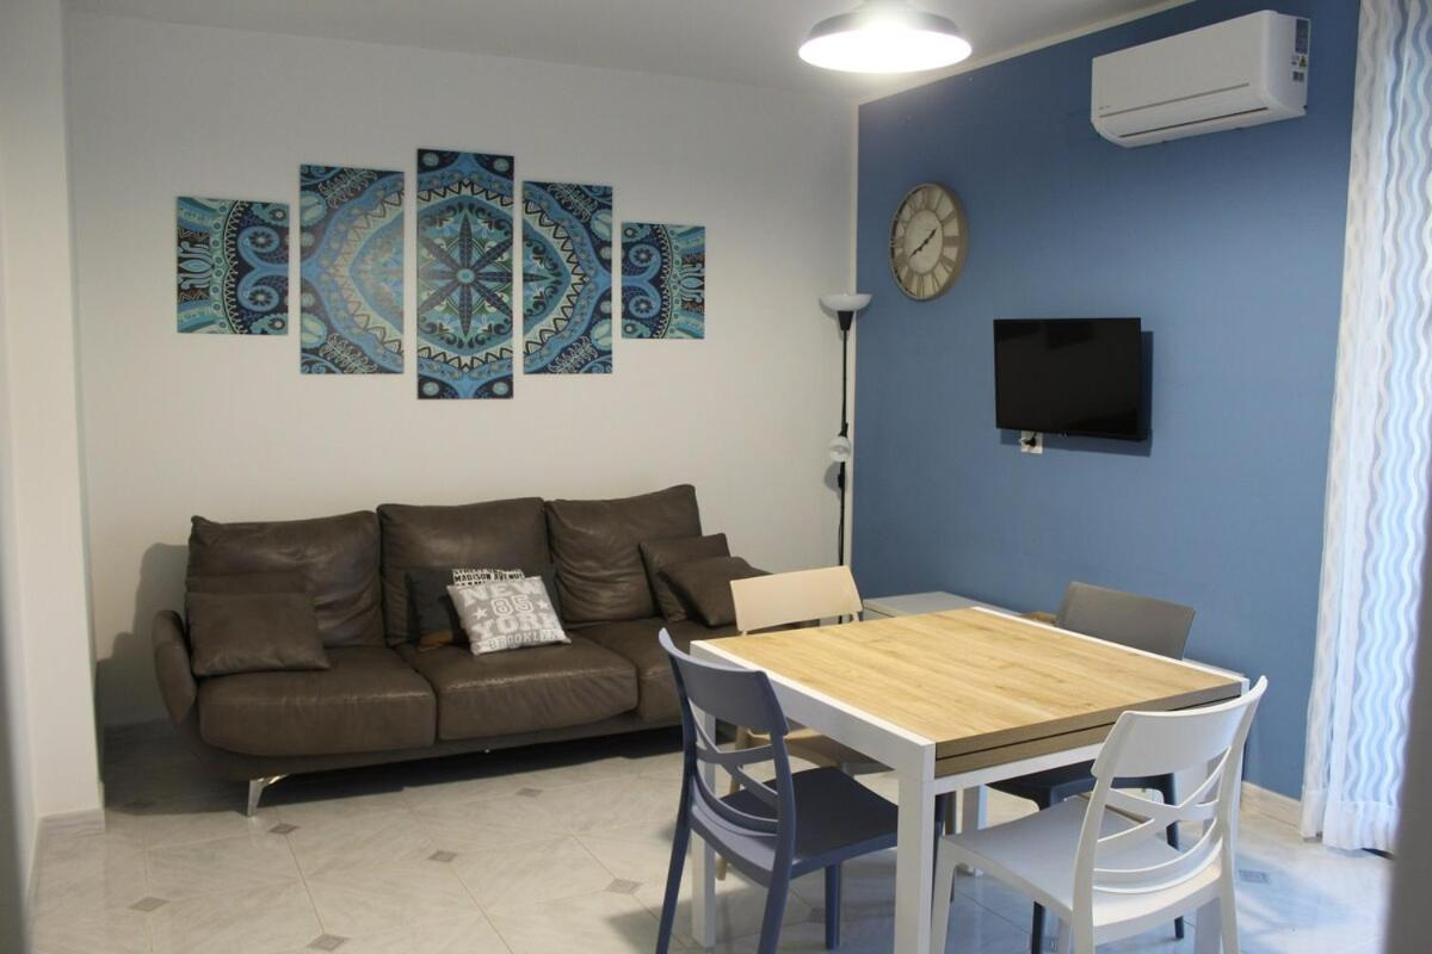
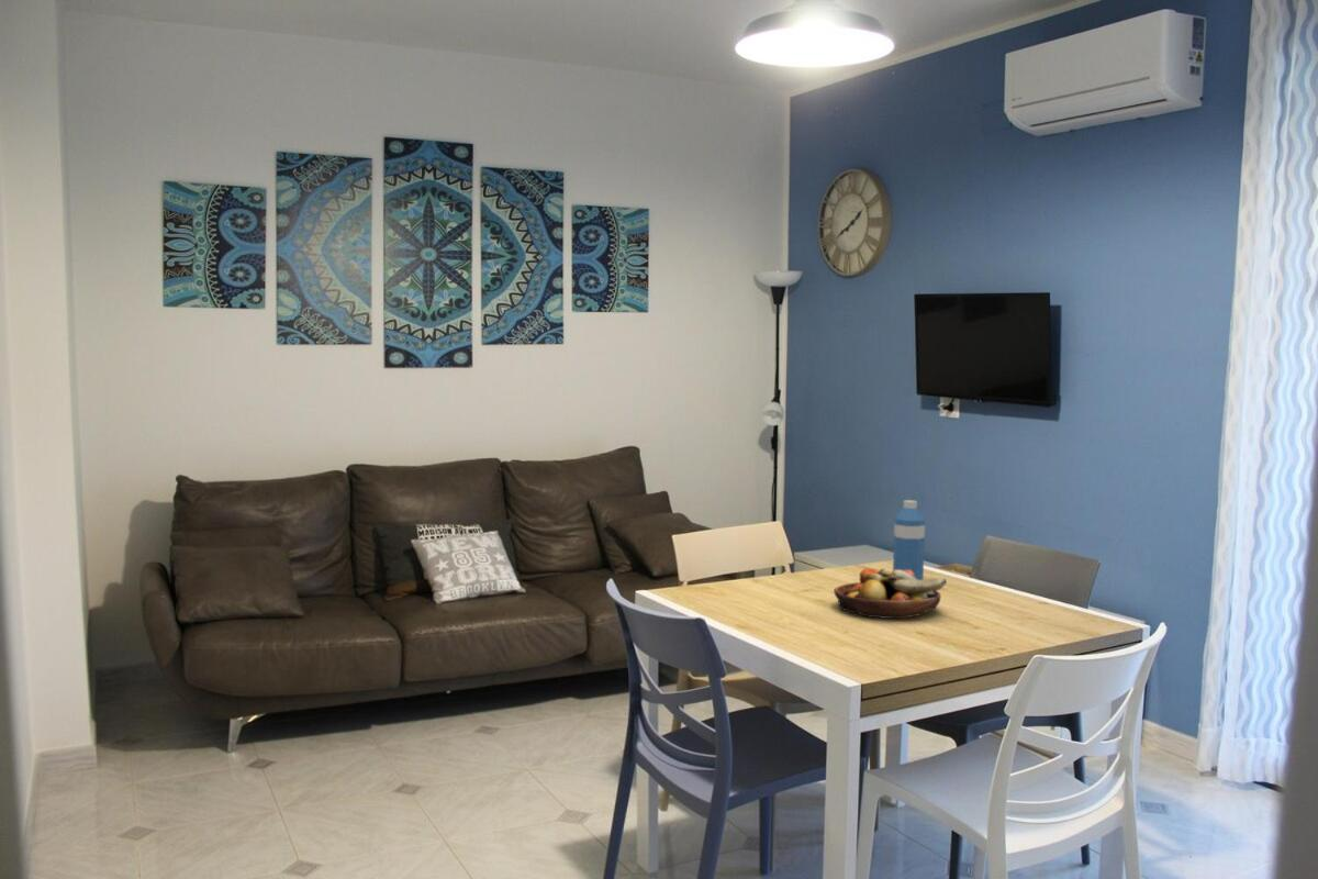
+ fruit bowl (889, 587)
+ water bottle (908, 541)
